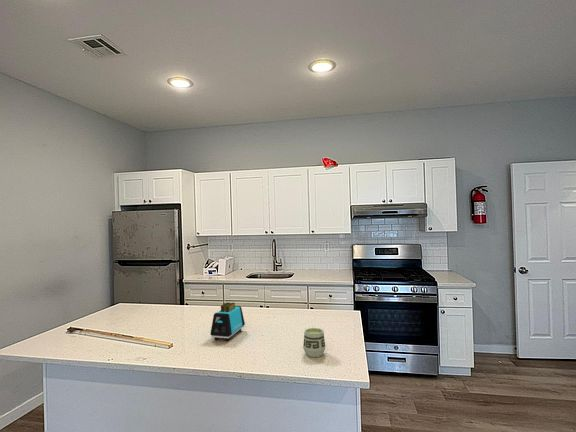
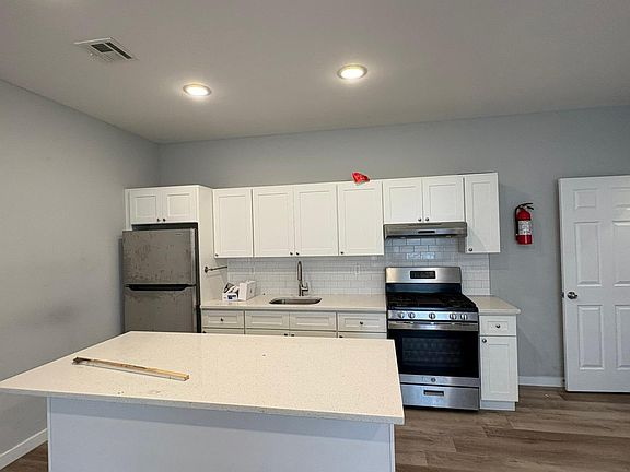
- cup (314, 342)
- toaster (228, 319)
